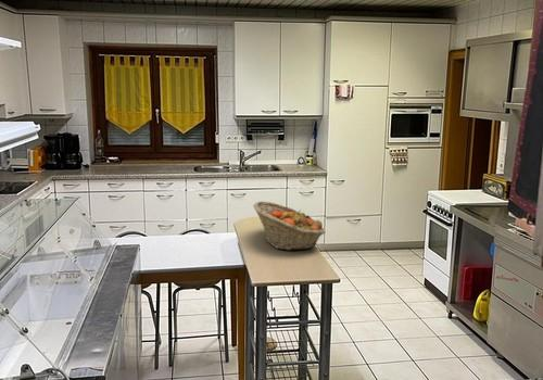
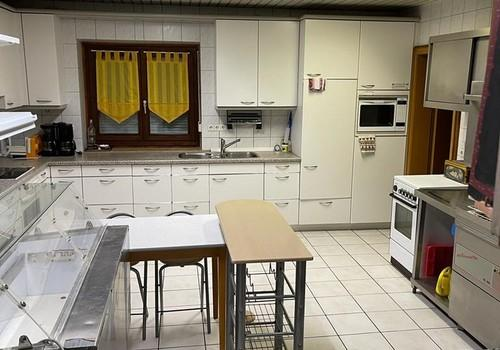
- fruit basket (288, 223)
